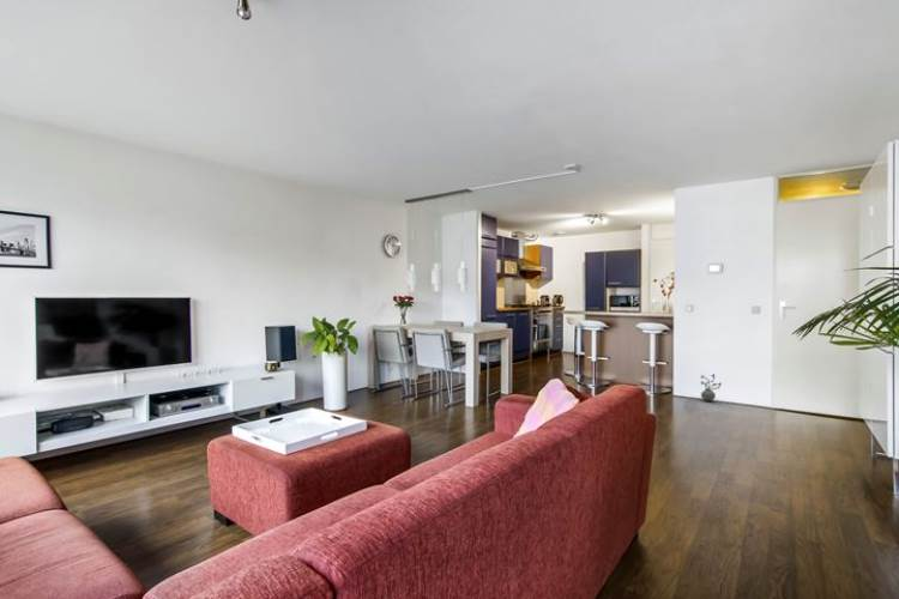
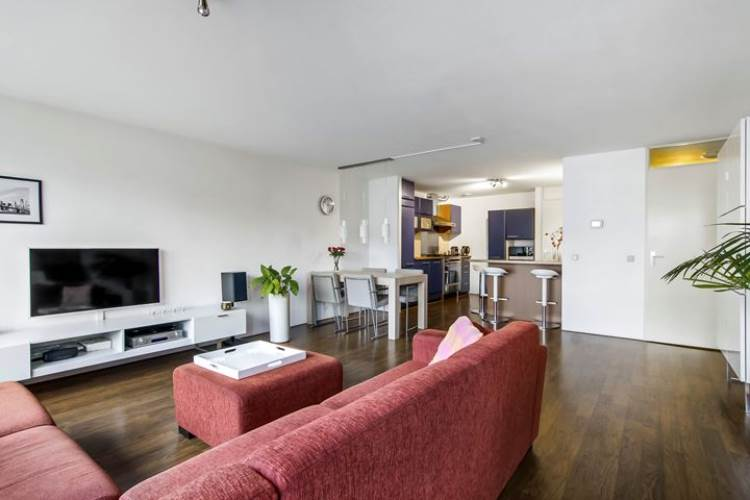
- potted plant (710, 387)
